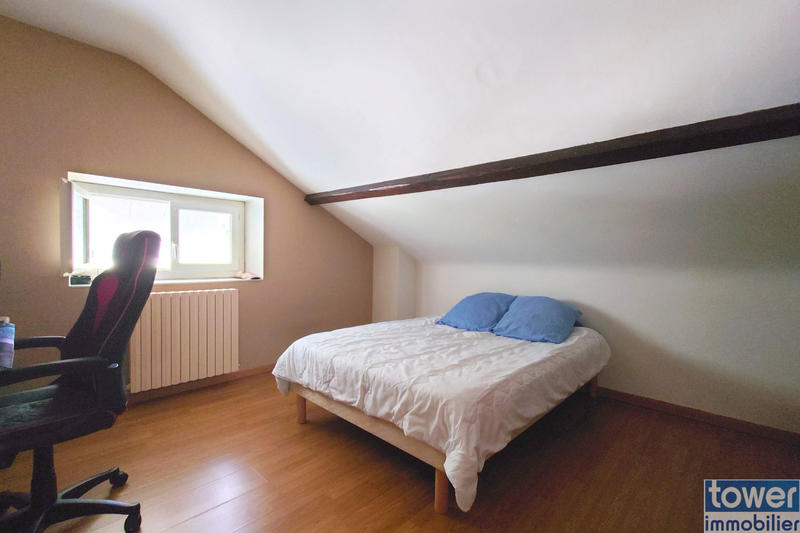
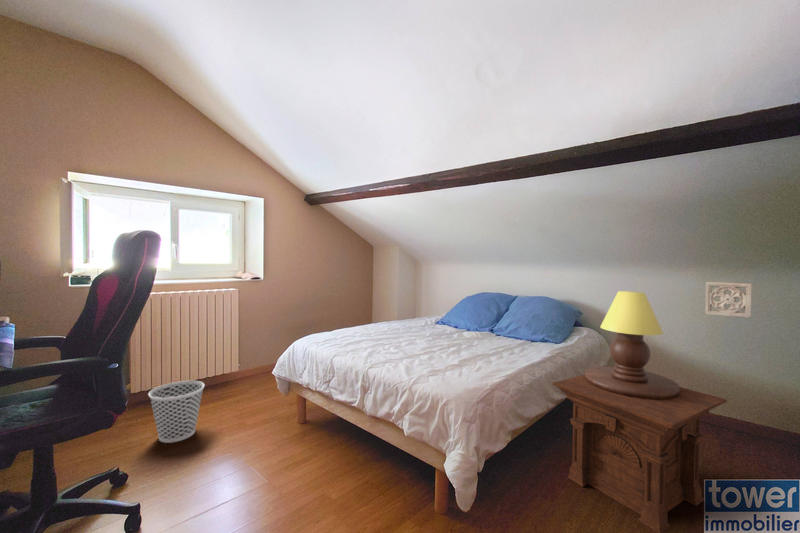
+ wall ornament (727, 298)
+ table lamp (629, 337)
+ wastebasket (177, 411)
+ side table (633, 439)
